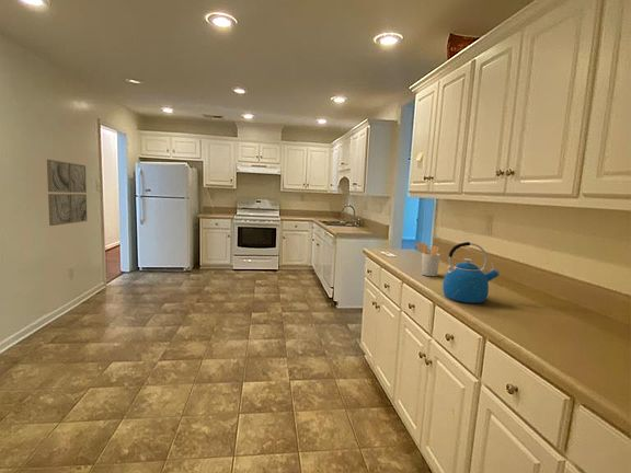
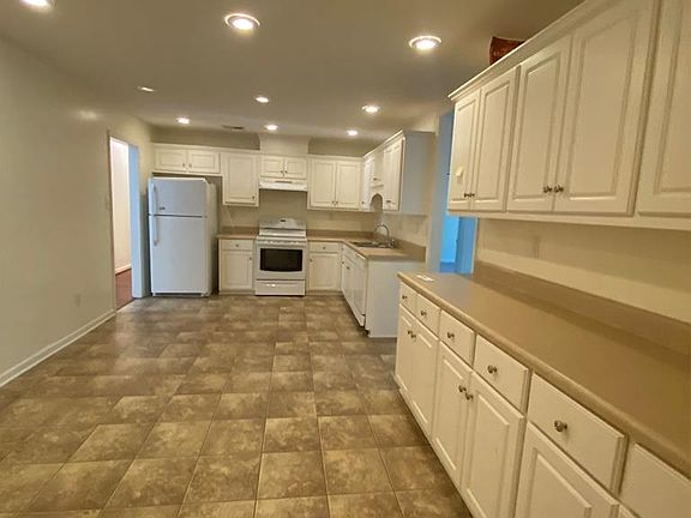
- utensil holder (426, 257)
- kettle (472, 270)
- wall art (68, 192)
